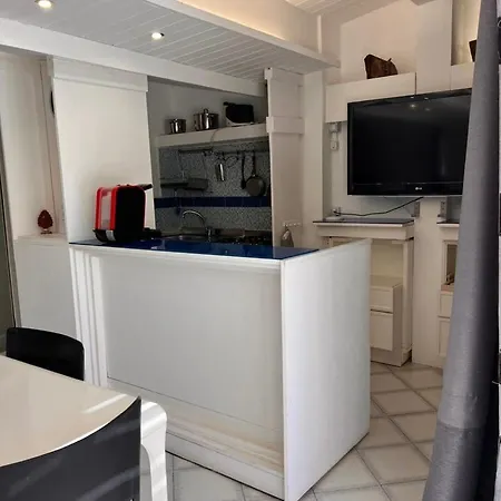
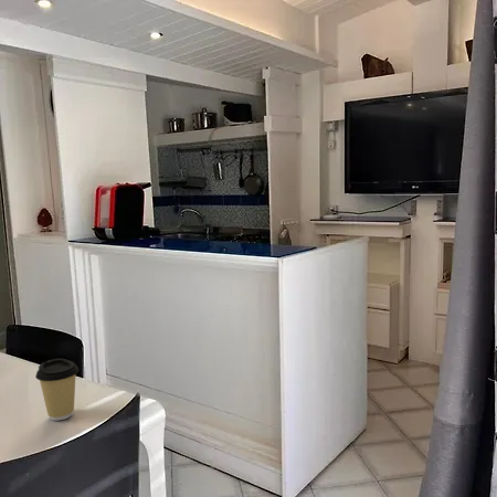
+ coffee cup (59, 390)
